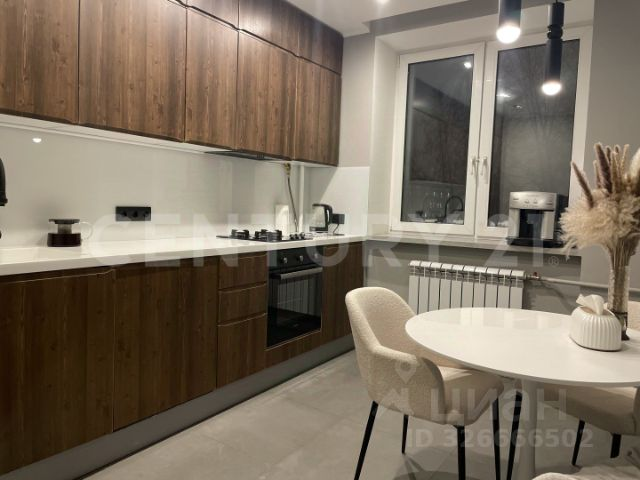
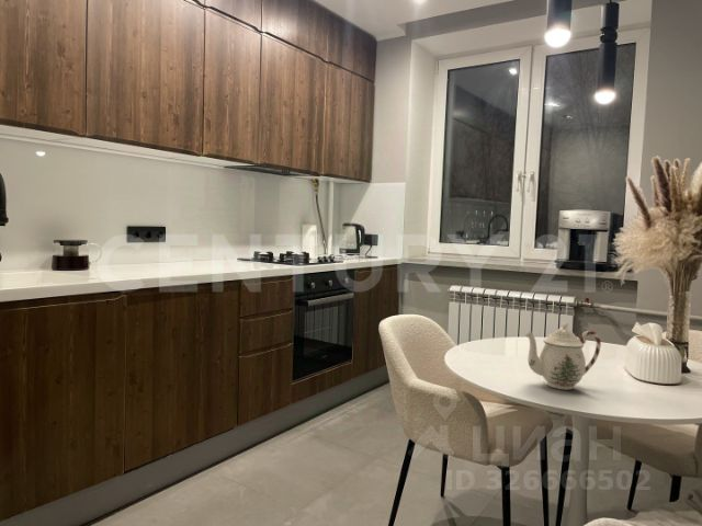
+ teapot (561, 354)
